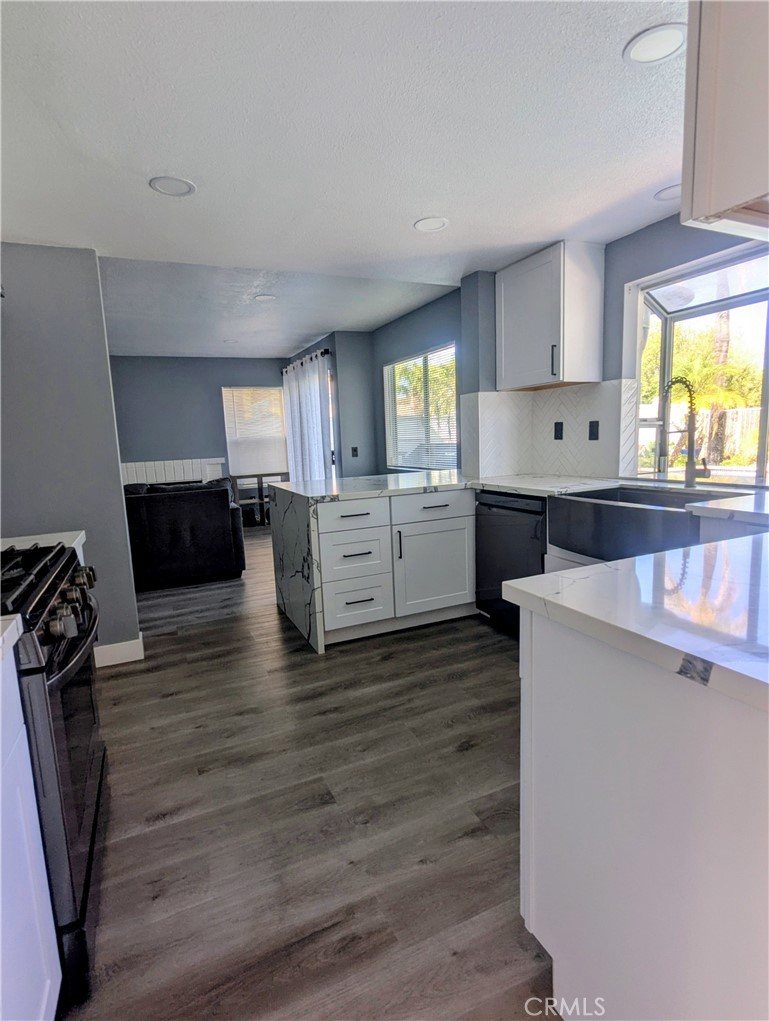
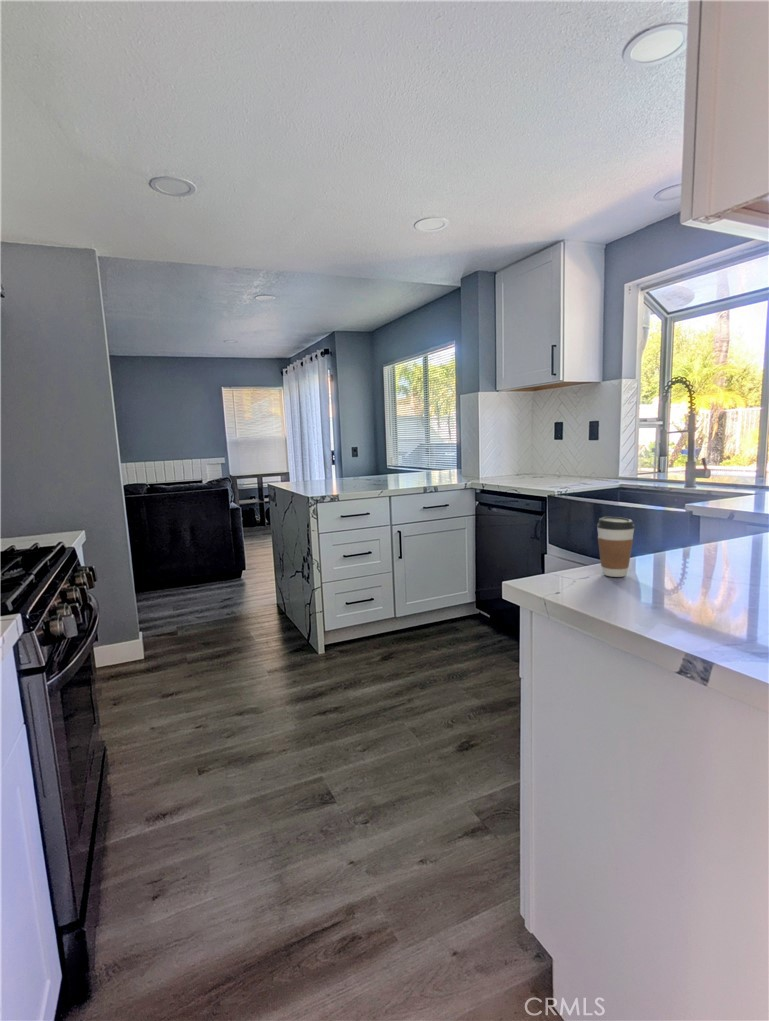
+ coffee cup (615, 546)
